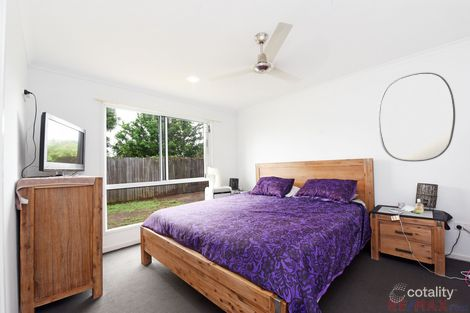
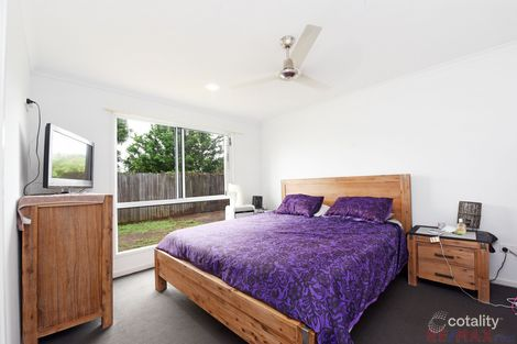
- home mirror (412, 118)
